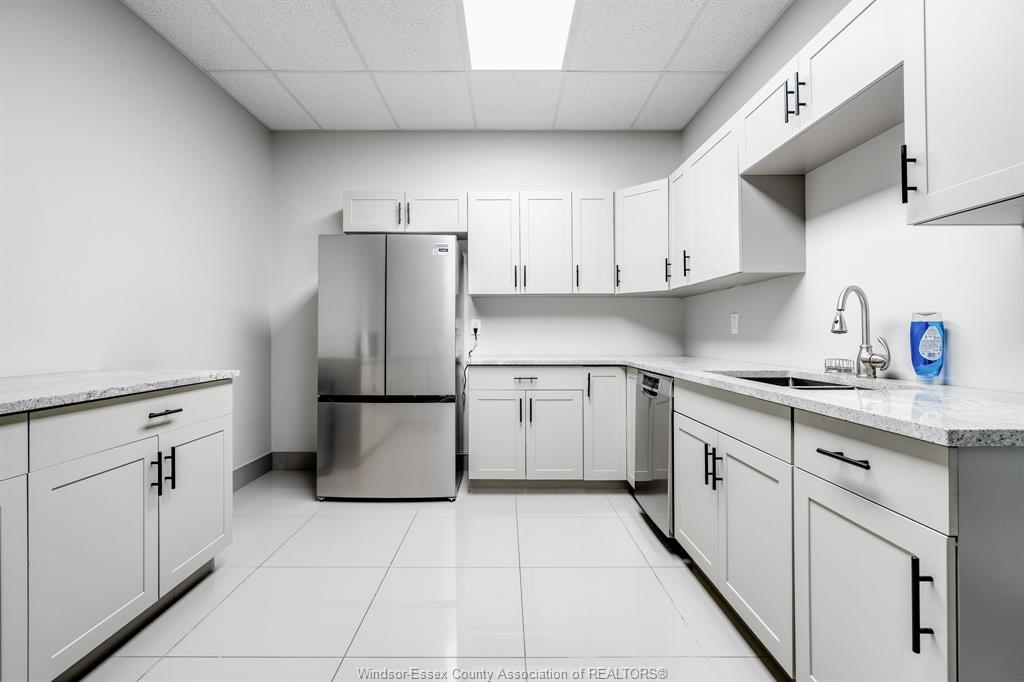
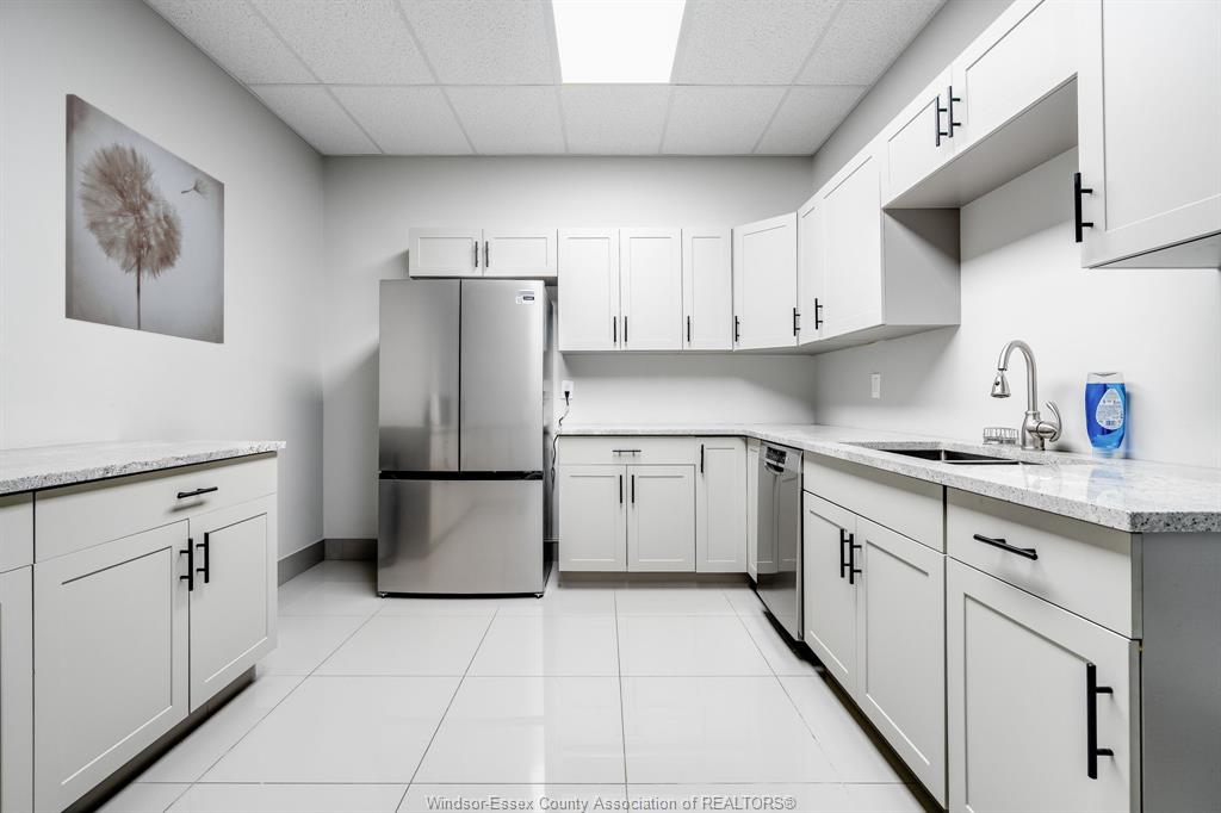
+ wall art (157, 240)
